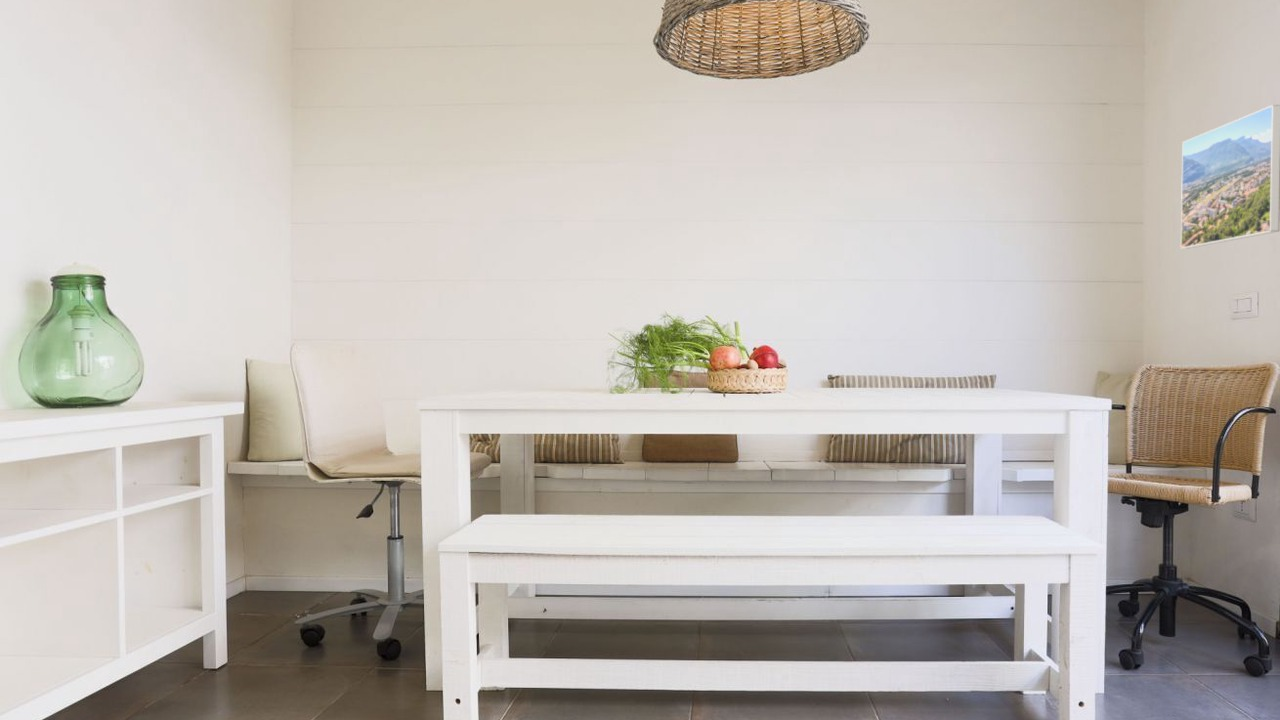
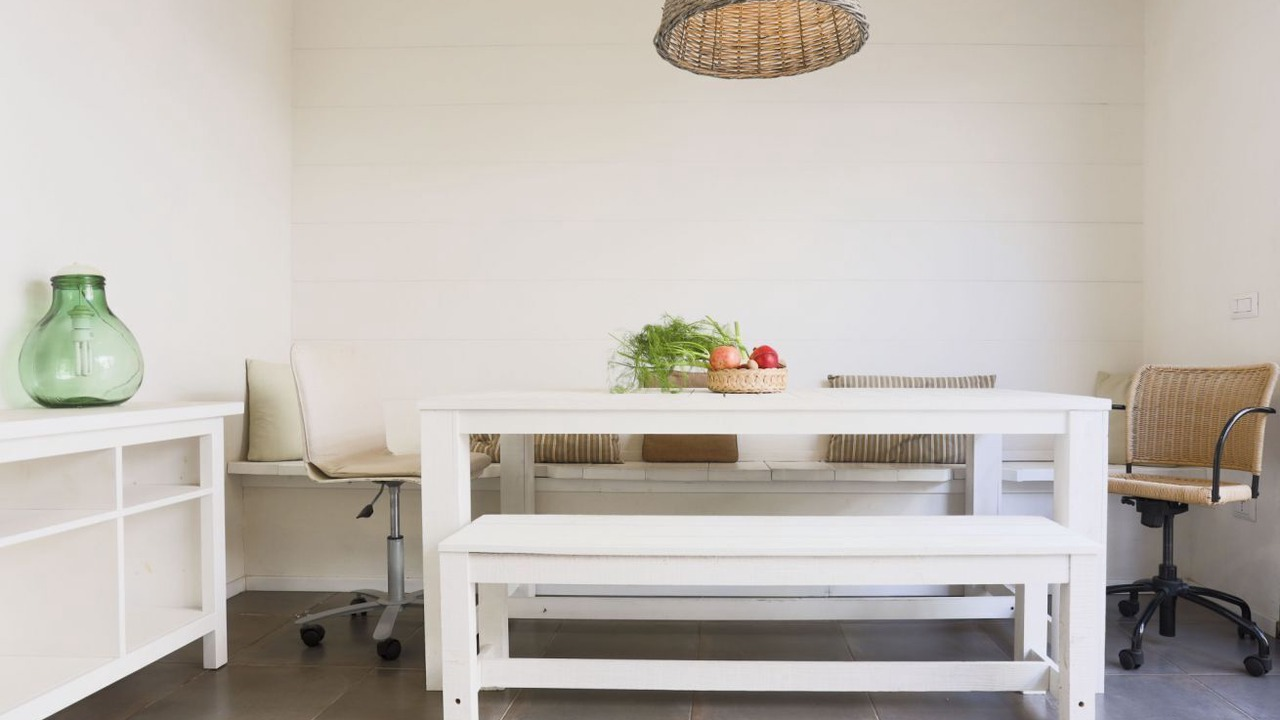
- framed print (1226, 182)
